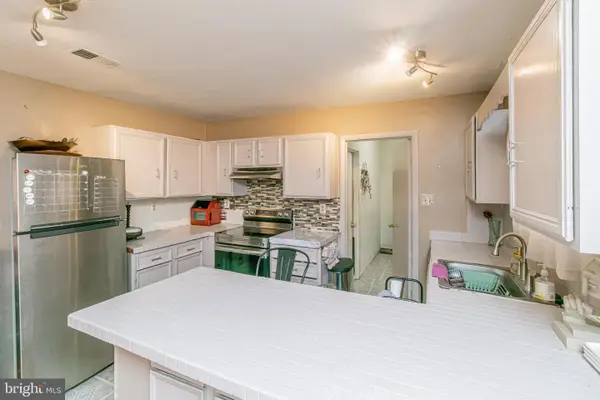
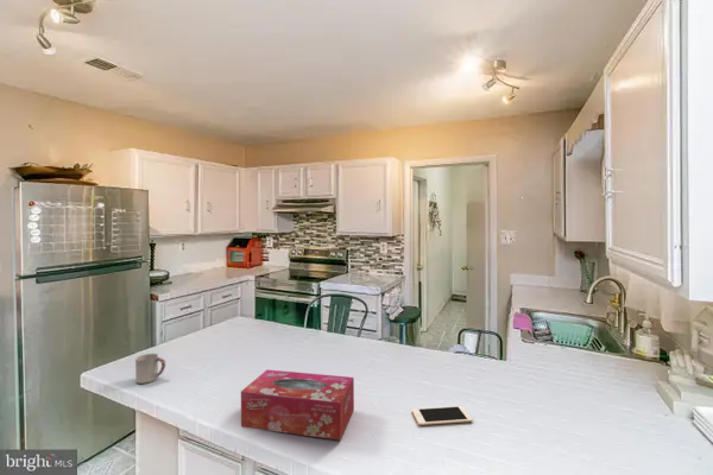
+ tissue box (299, 400)
+ cell phone (441, 414)
+ cup (151, 367)
